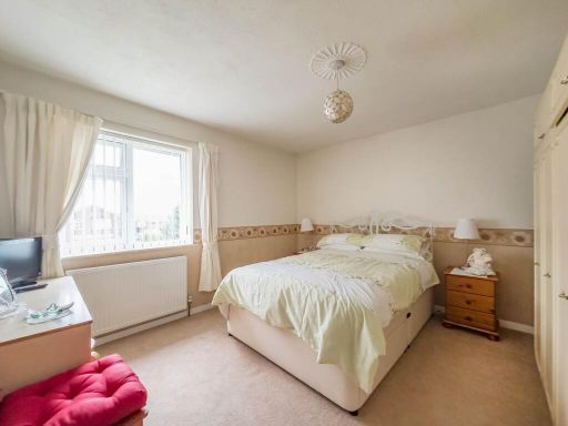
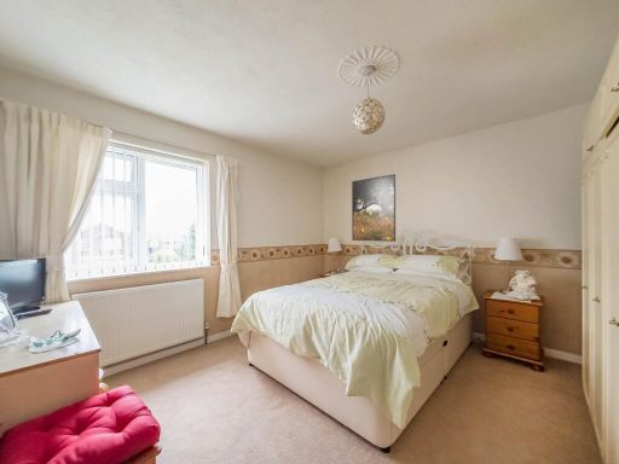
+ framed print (372, 209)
